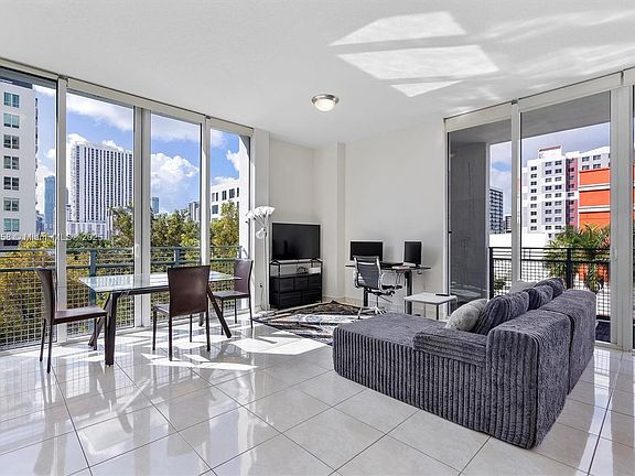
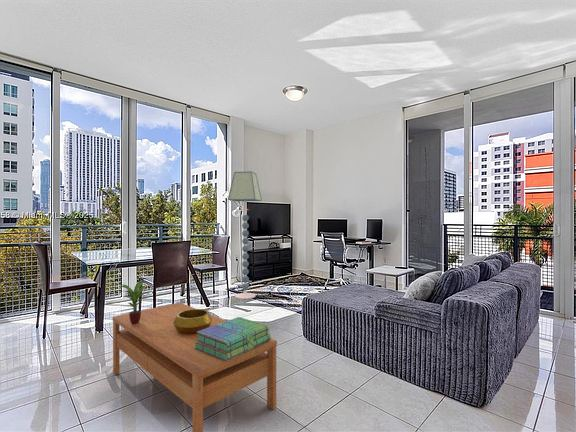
+ stack of books (233, 336)
+ coffee table (186, 357)
+ decorative bowl (193, 320)
+ floor lamp (245, 234)
+ potted plant (138, 302)
